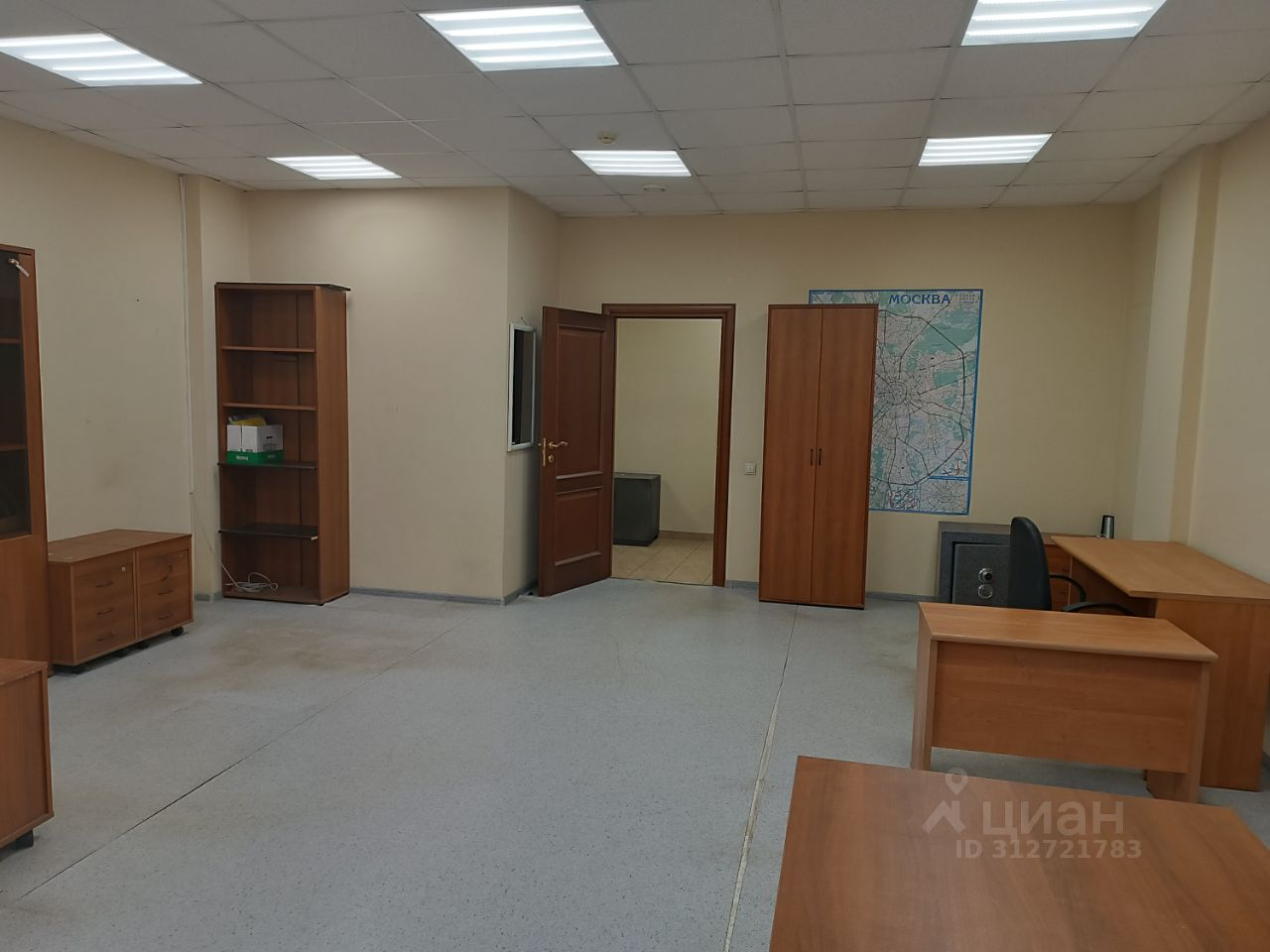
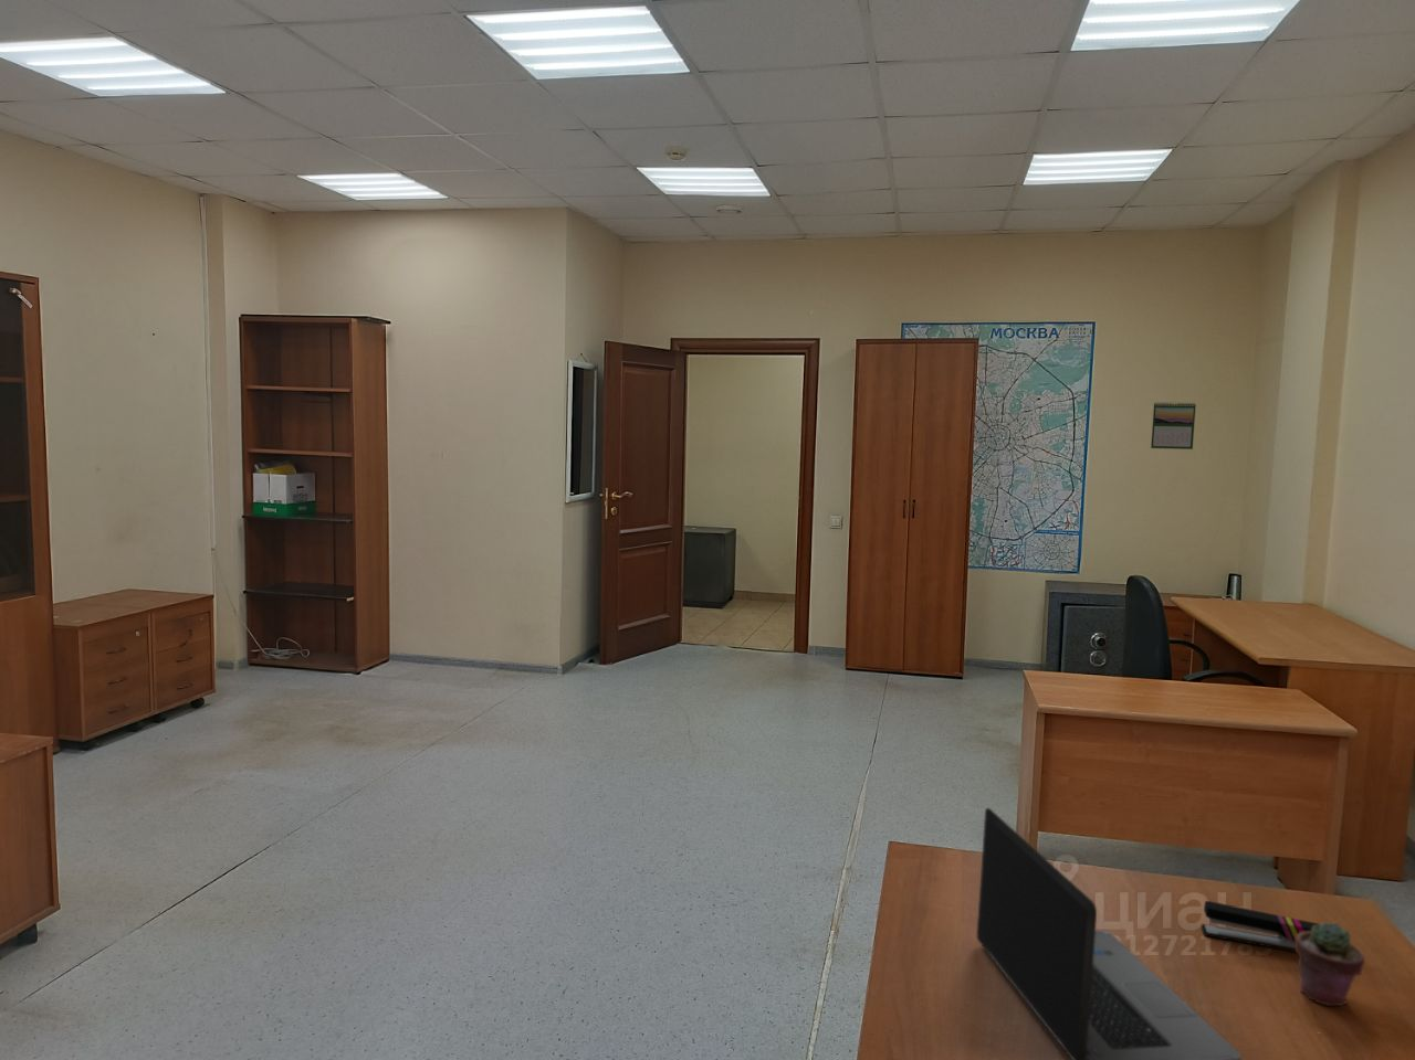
+ laptop computer (1095, 922)
+ stapler (1262, 928)
+ potted succulent (1328, 961)
+ calendar (1173, 425)
